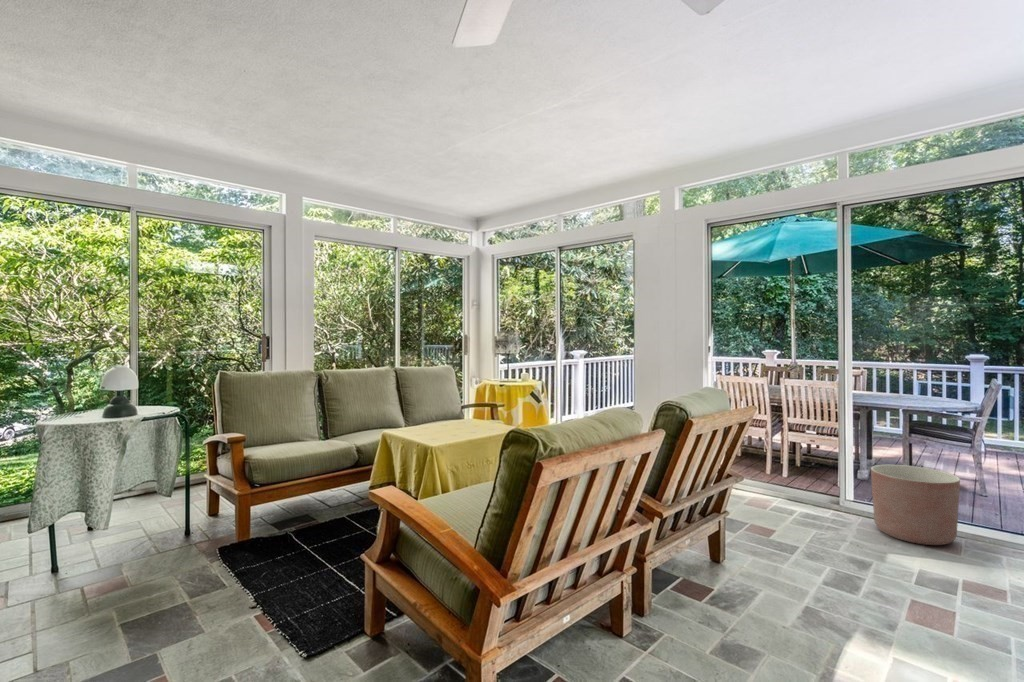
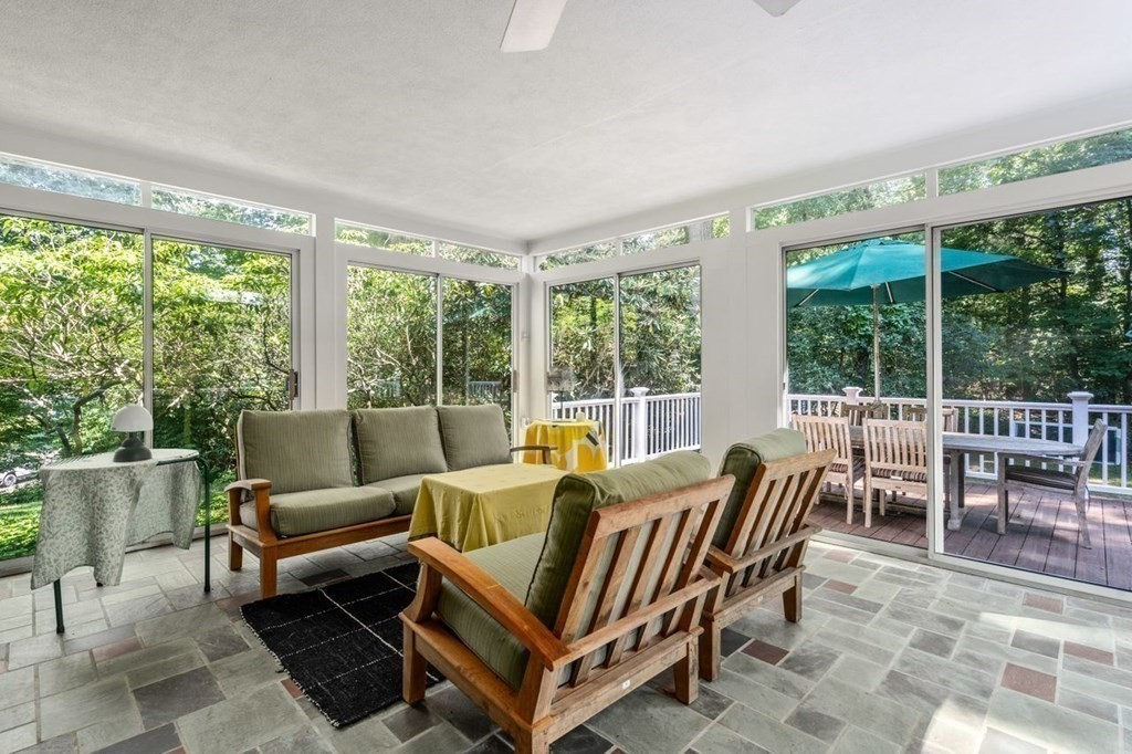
- planter (913, 504)
